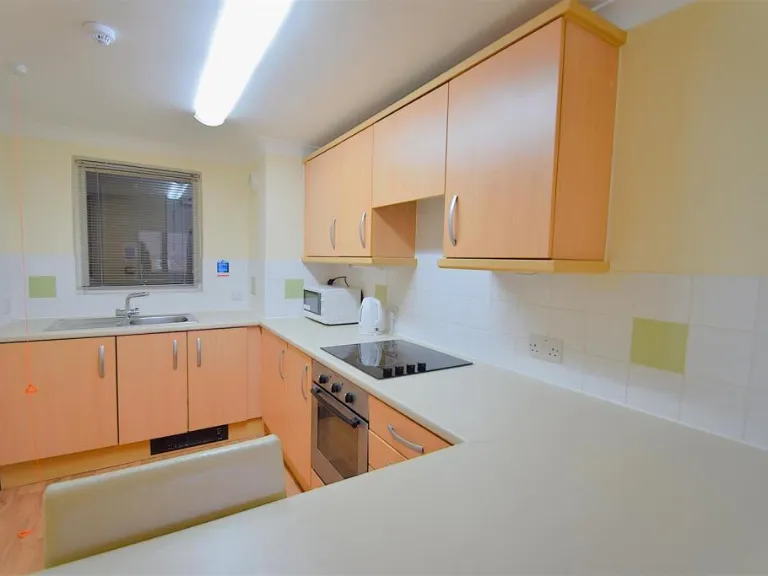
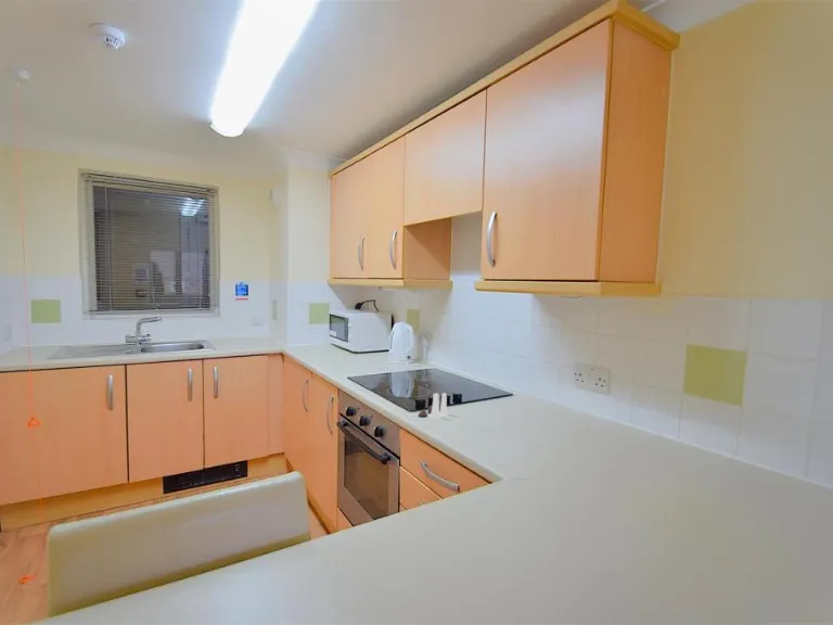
+ salt and pepper shaker set (434, 403)
